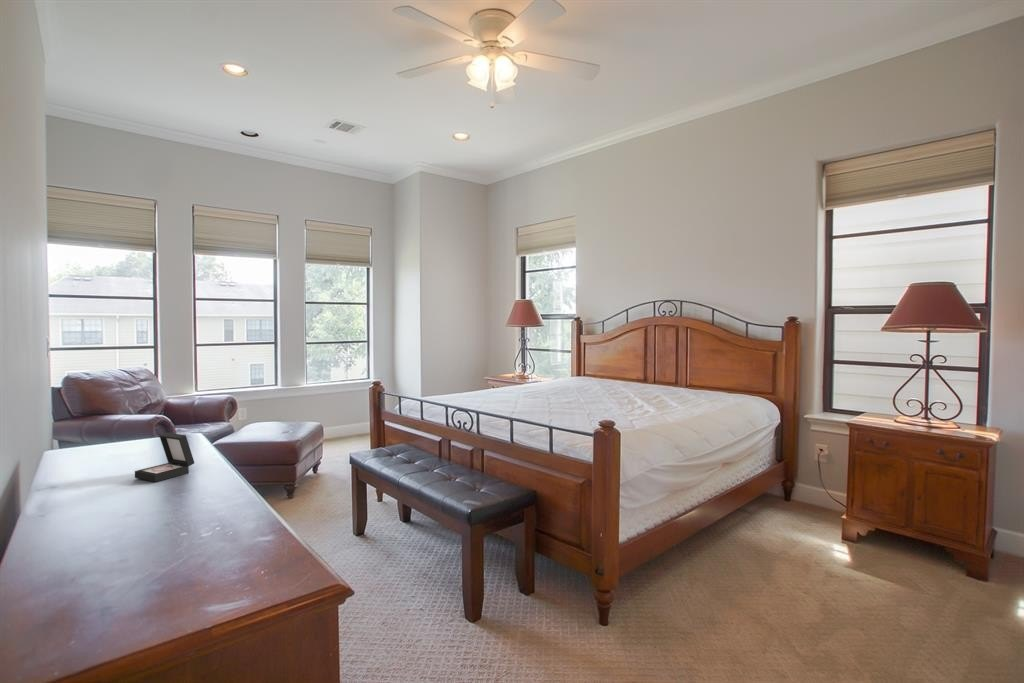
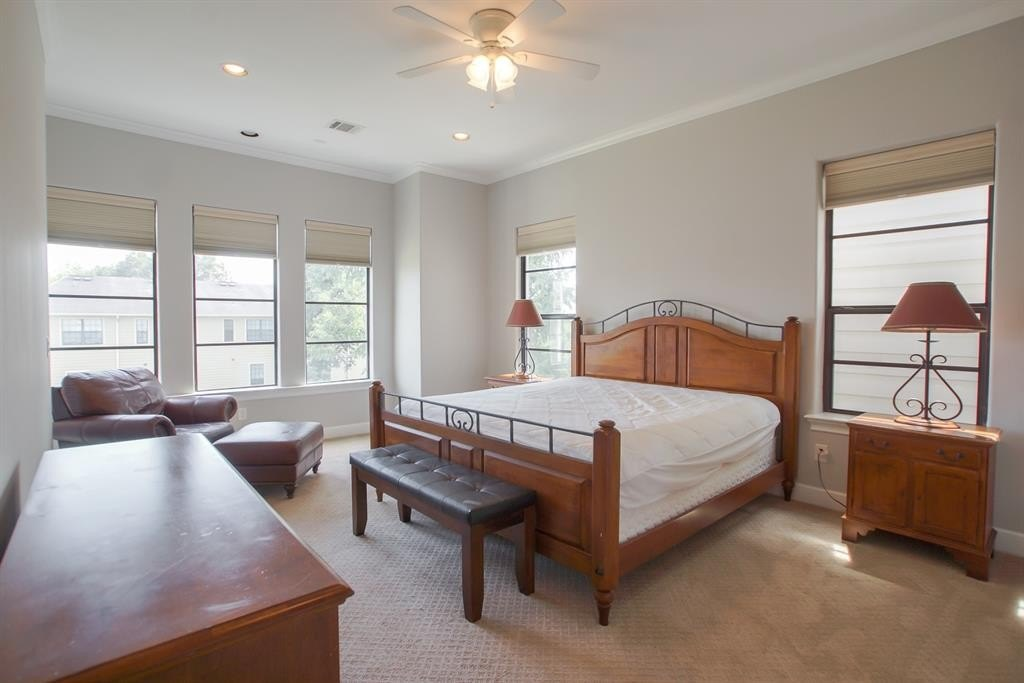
- jewelry box (166, 455)
